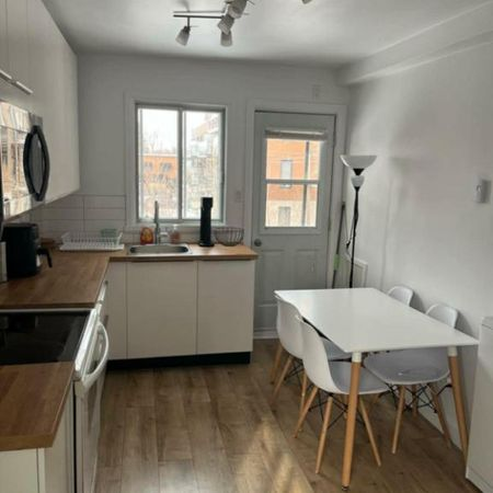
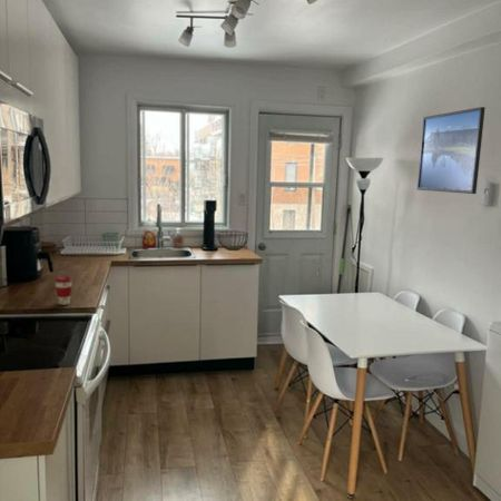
+ coffee cup (63, 291)
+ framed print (448, 153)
